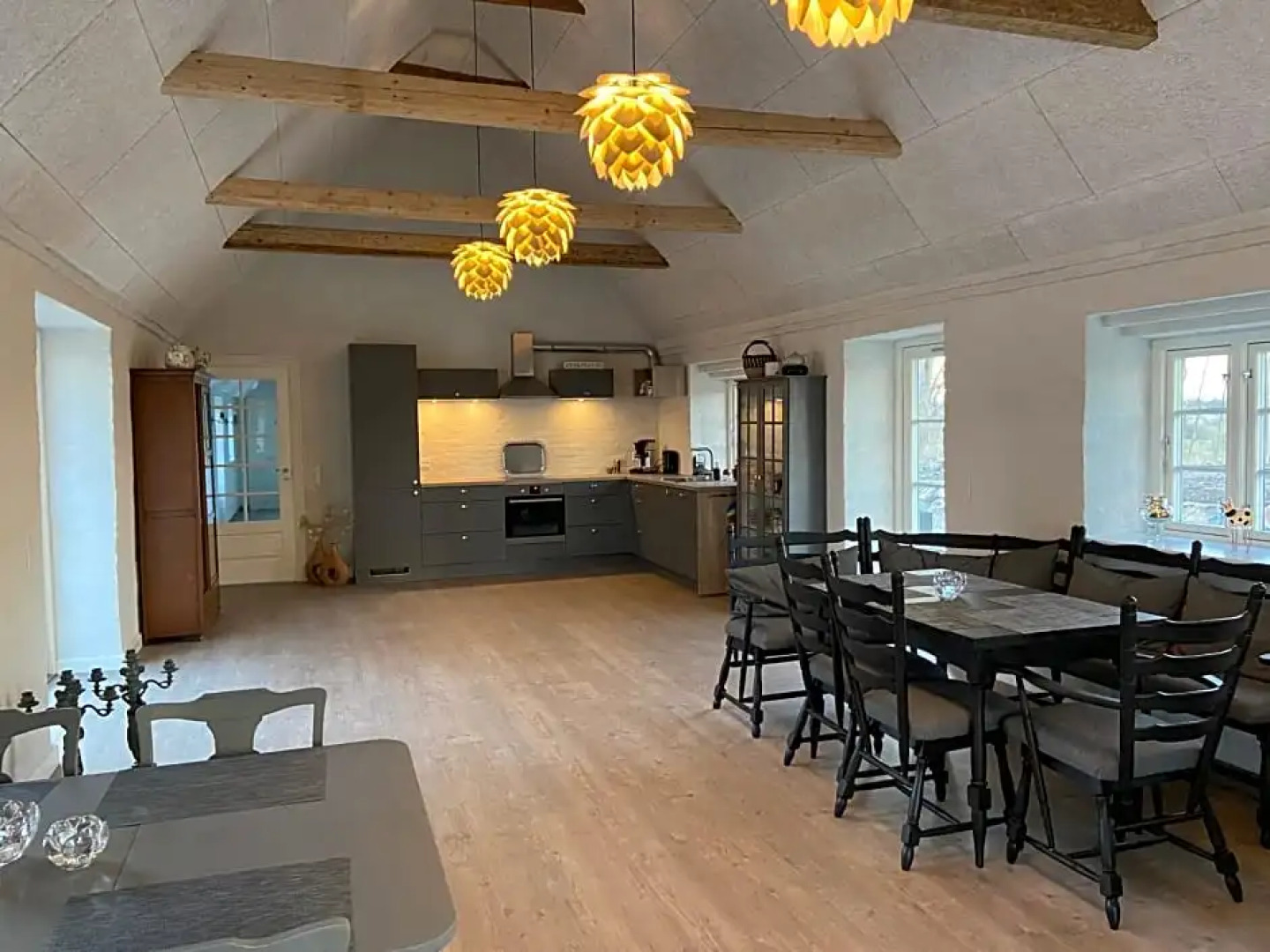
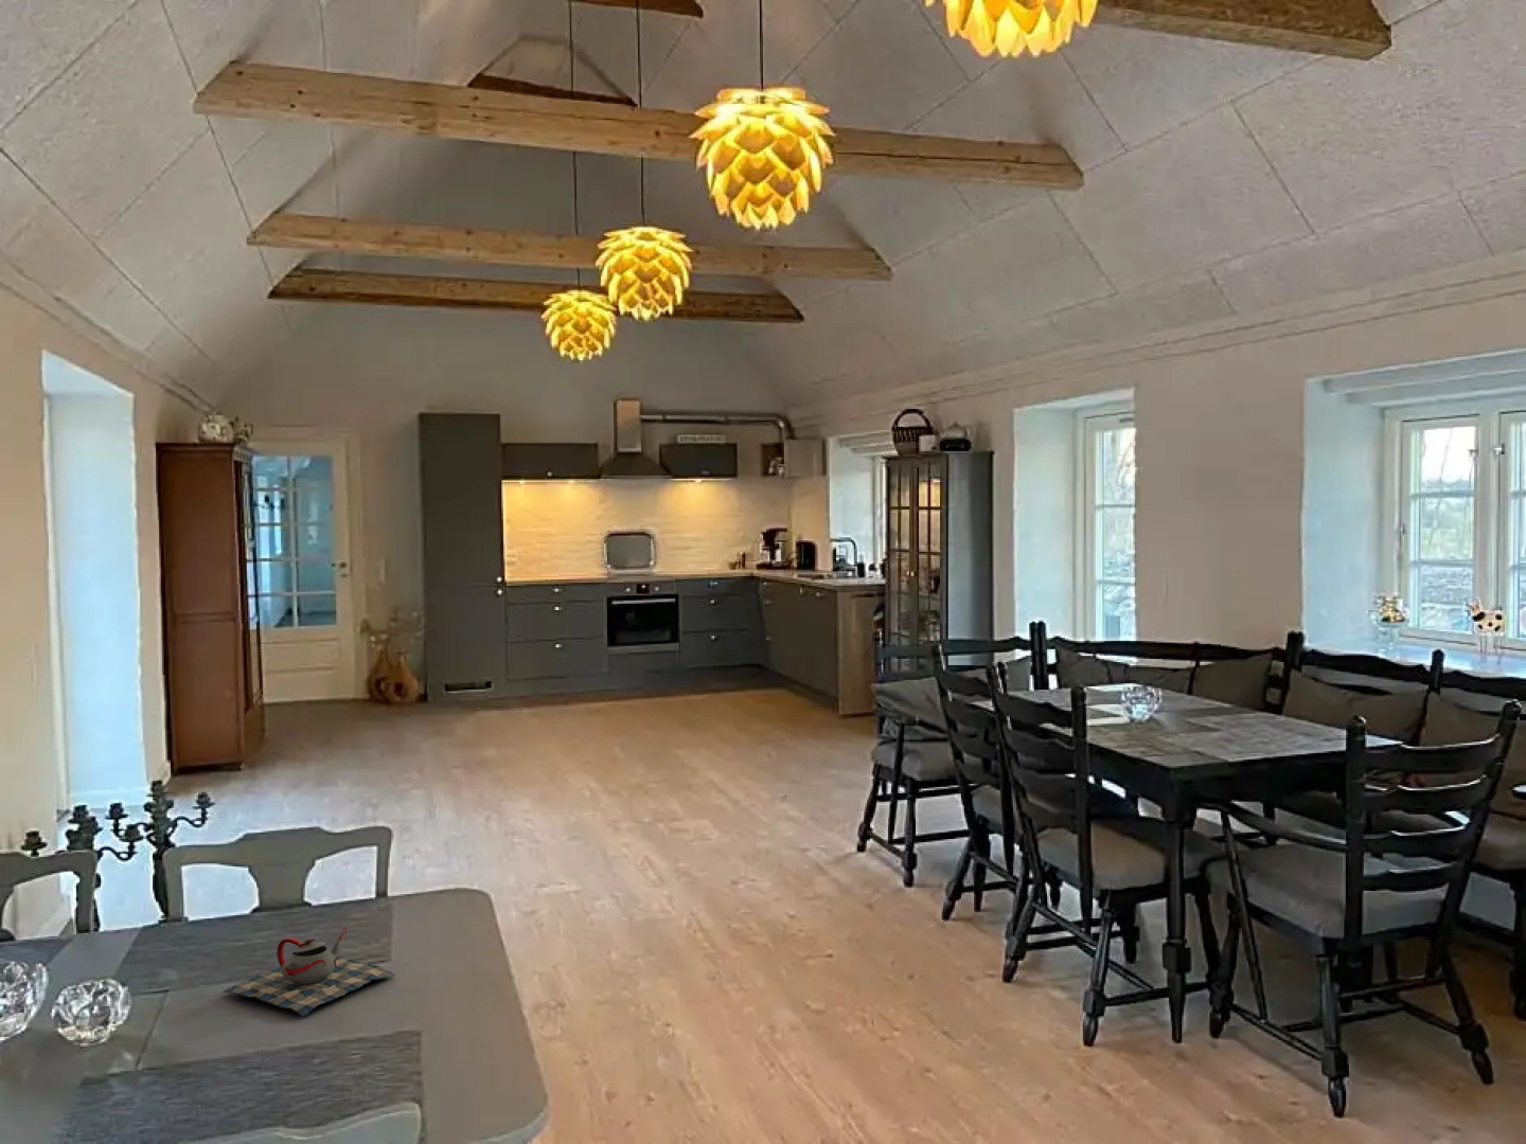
+ teapot (310, 961)
